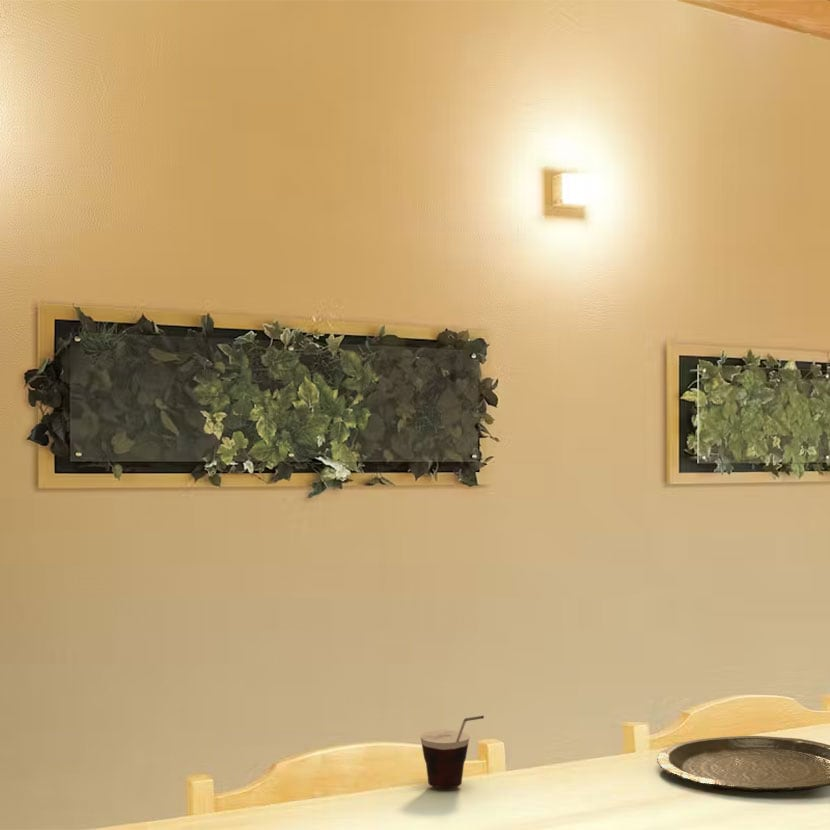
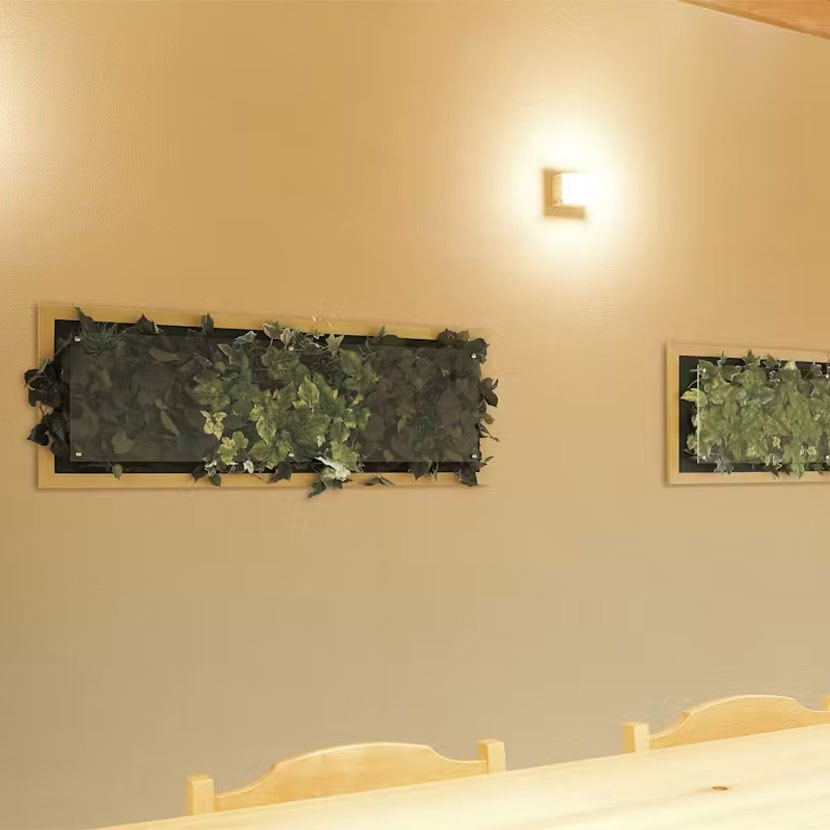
- cup (456, 748)
- plate (758, 764)
